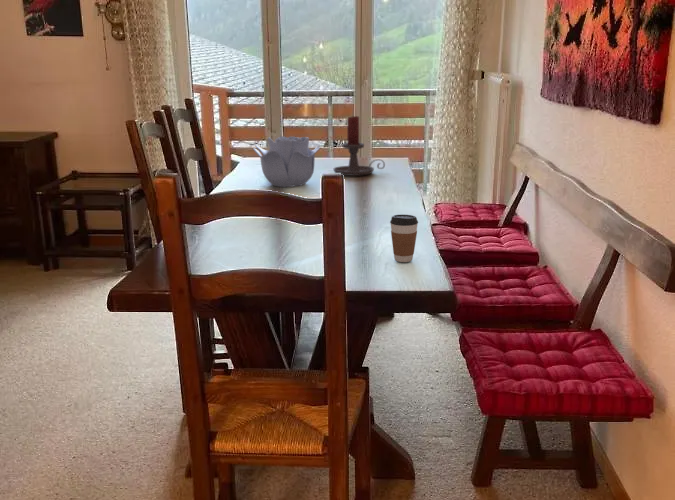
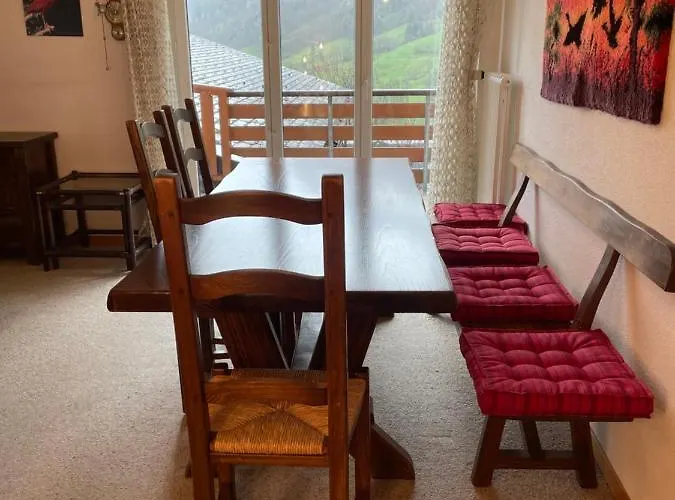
- candle holder (359, 144)
- decorative bowl (286, 160)
- coffee cup (403, 238)
